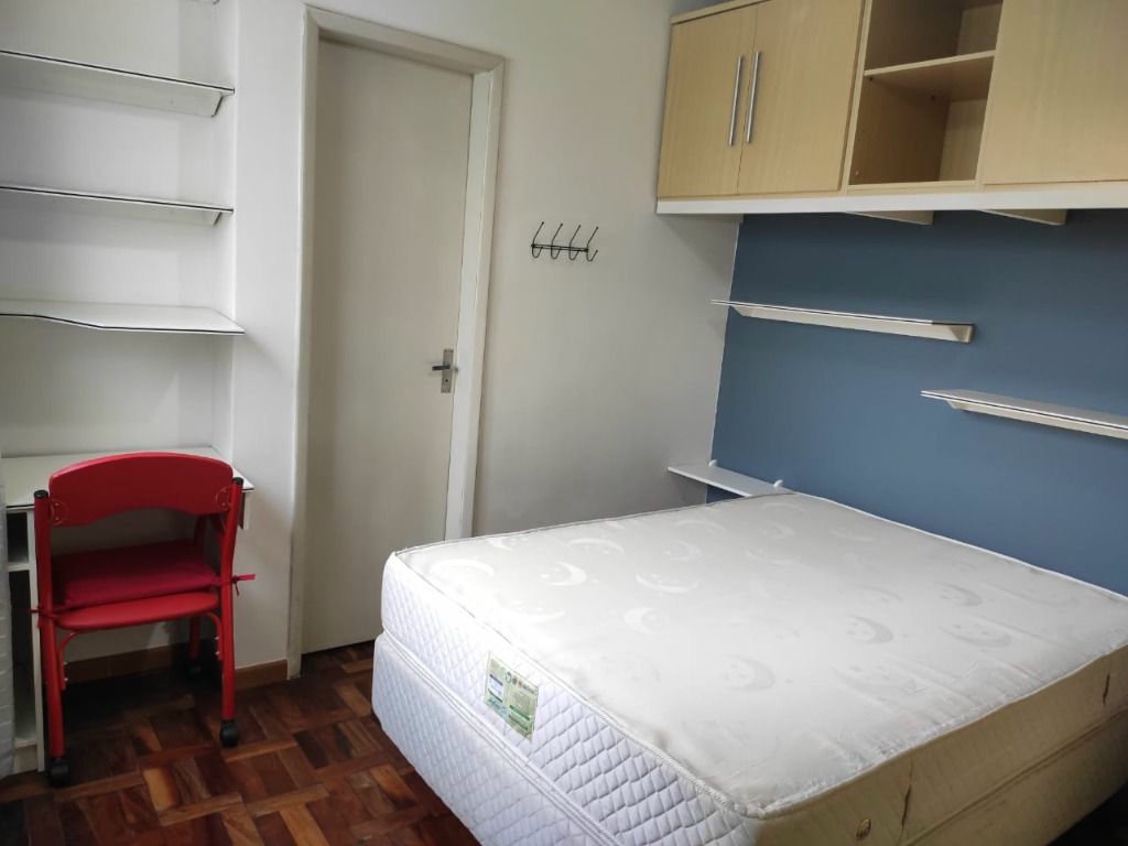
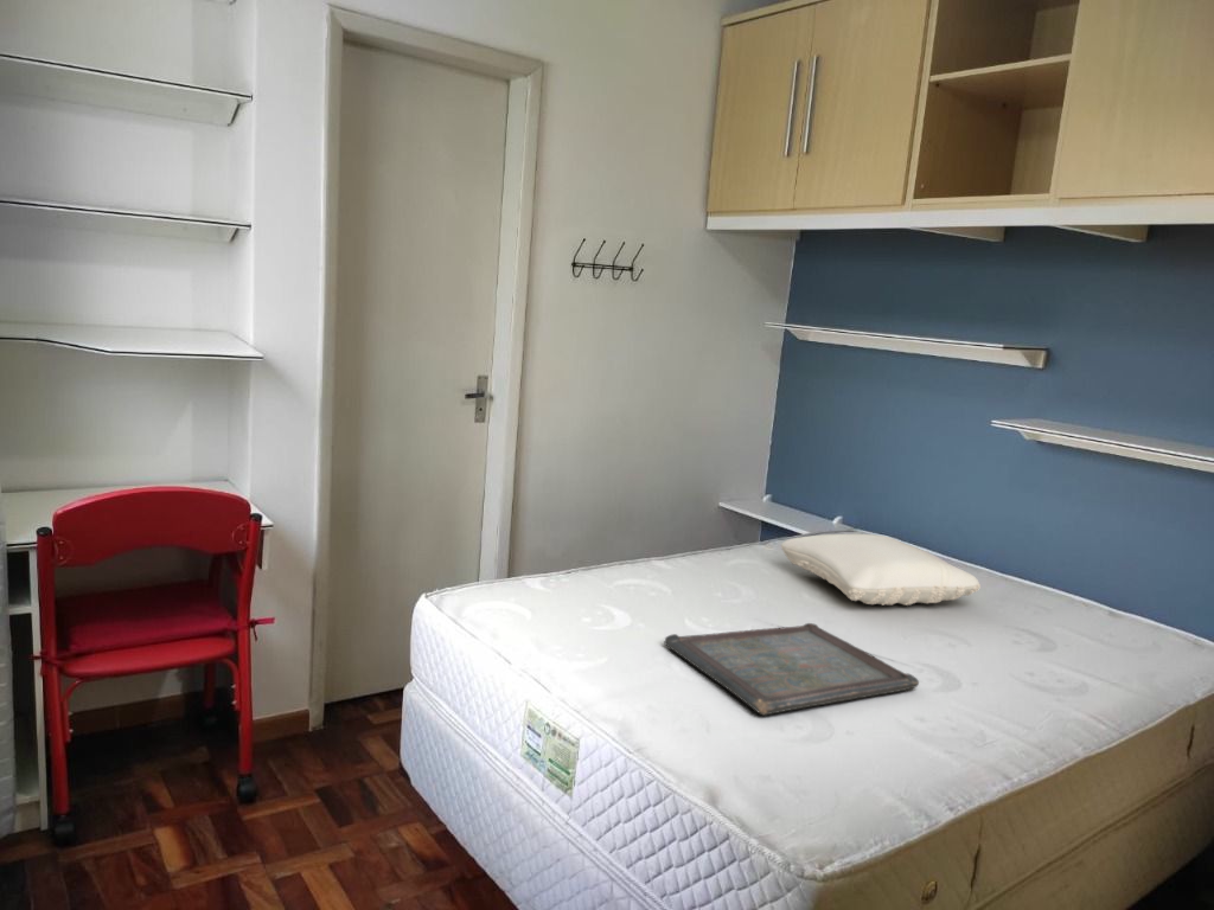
+ serving tray (788, 662)
+ pillow (874, 566)
